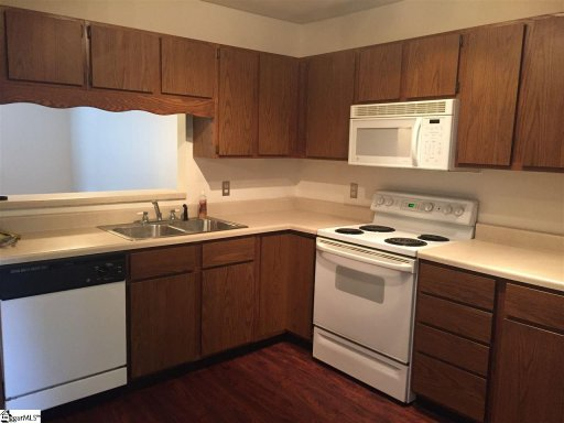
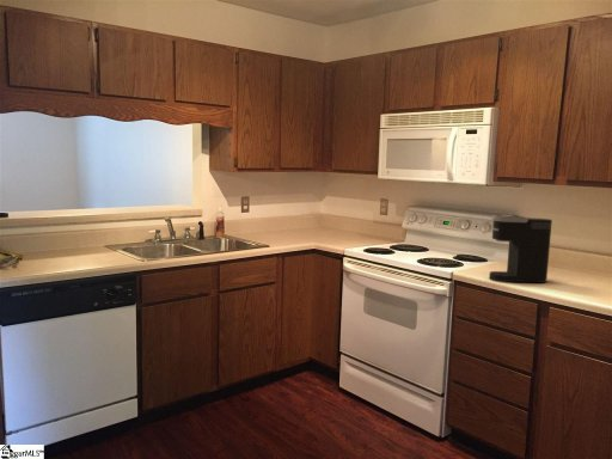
+ coffee maker (519, 247)
